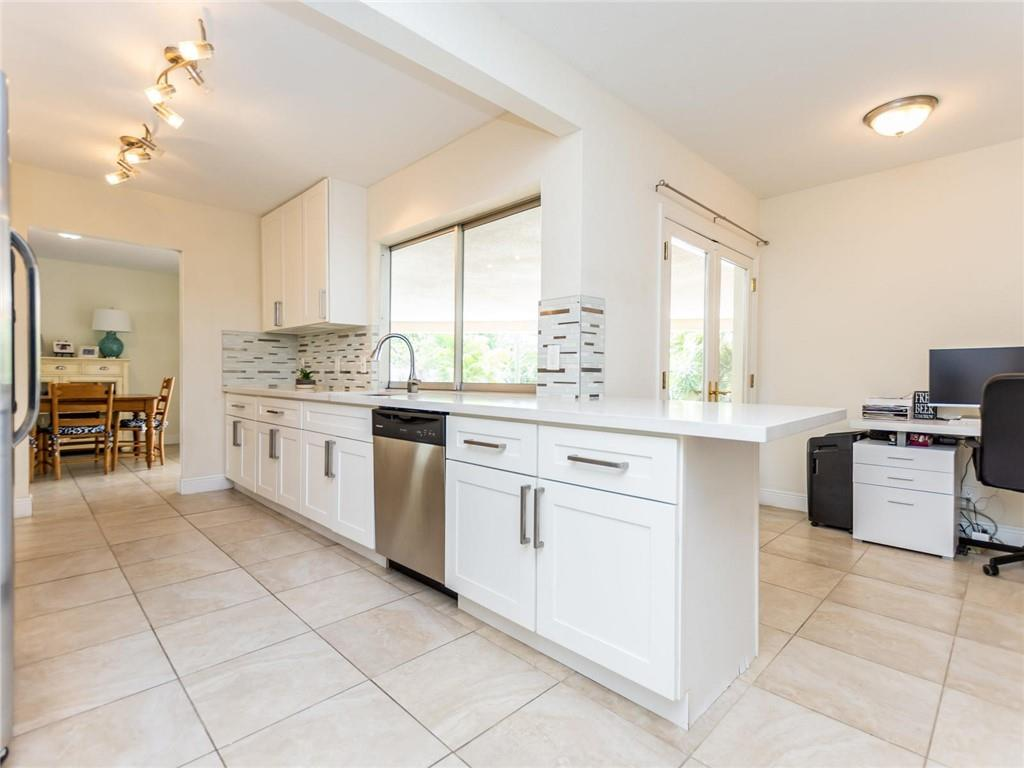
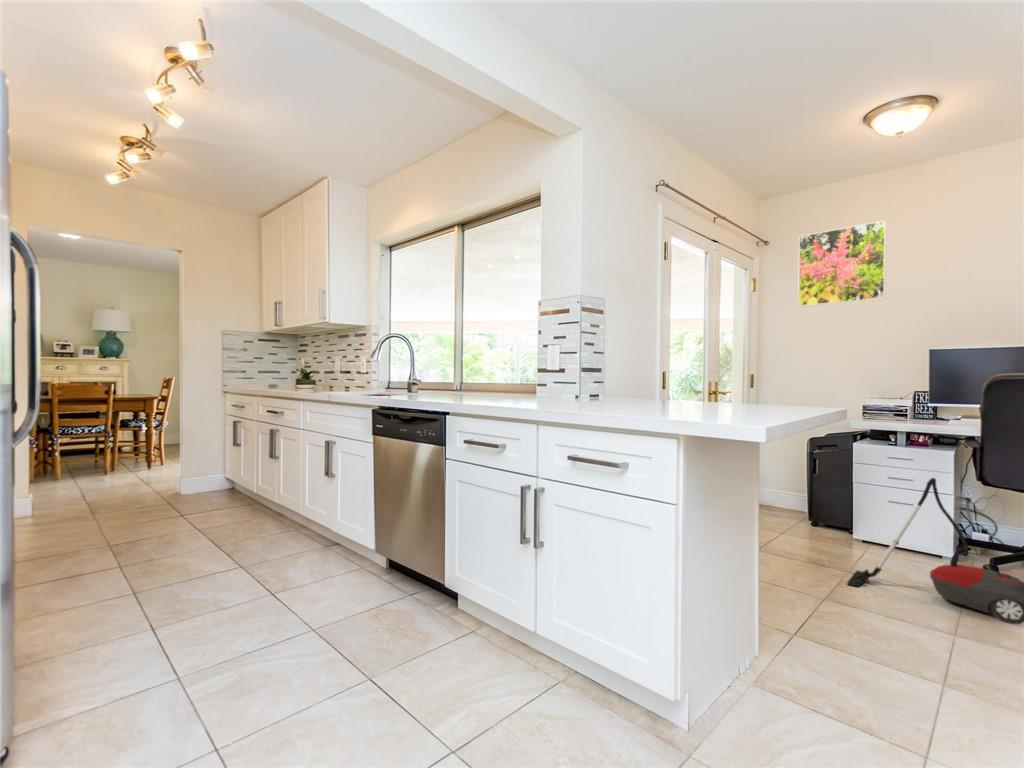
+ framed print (840, 265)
+ vacuum cleaner (952, 524)
